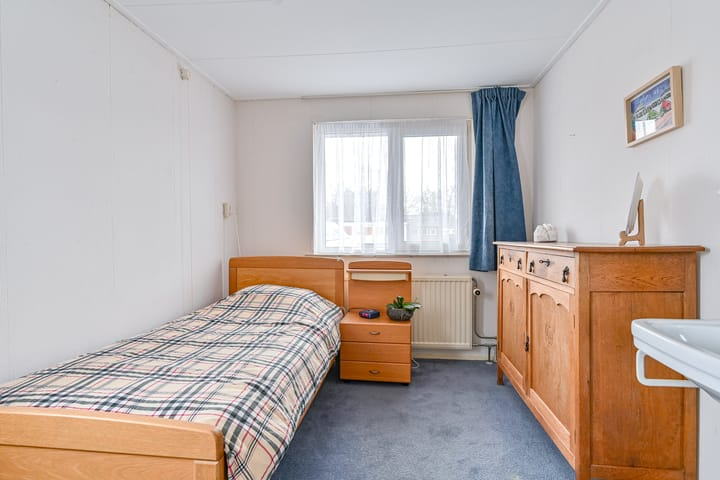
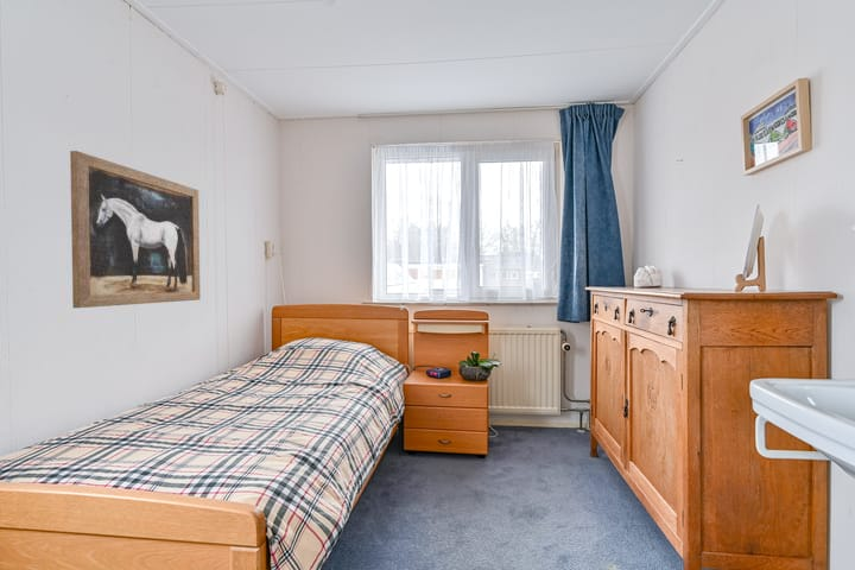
+ wall art (146, 239)
